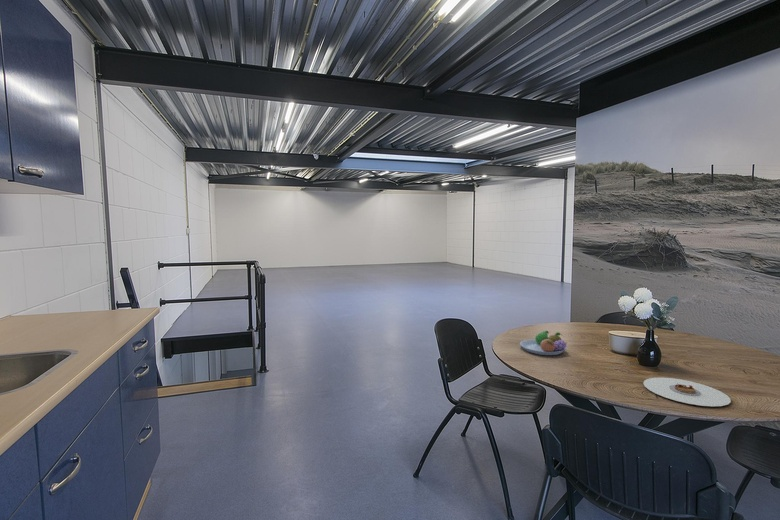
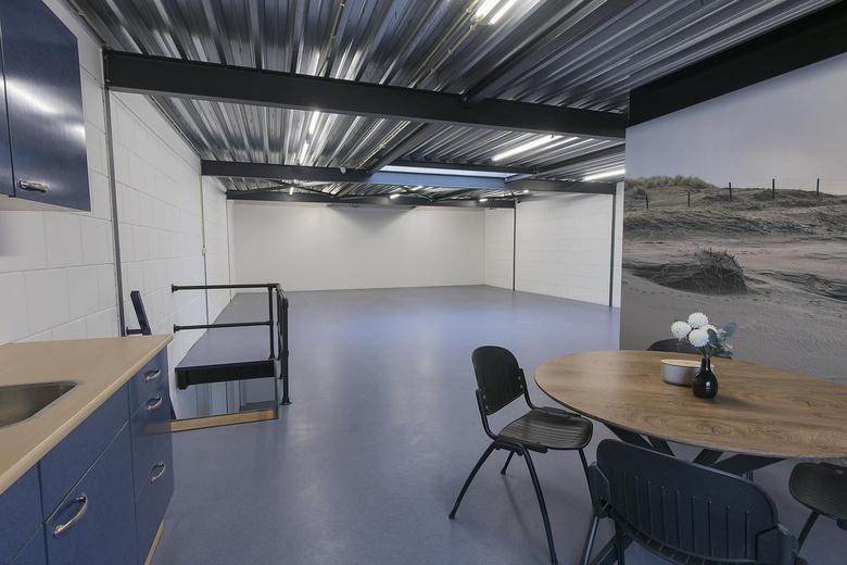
- fruit bowl (543, 340)
- plate (684, 387)
